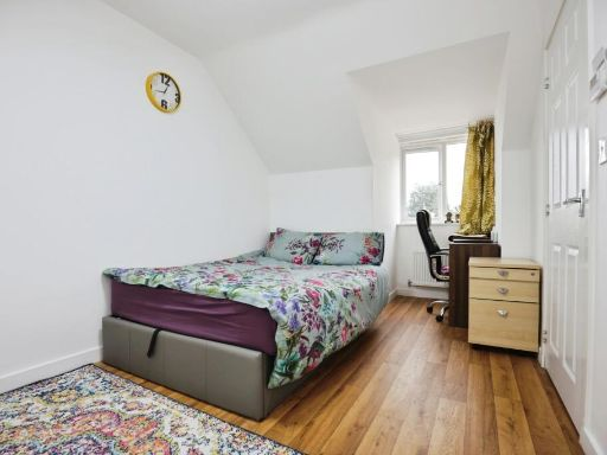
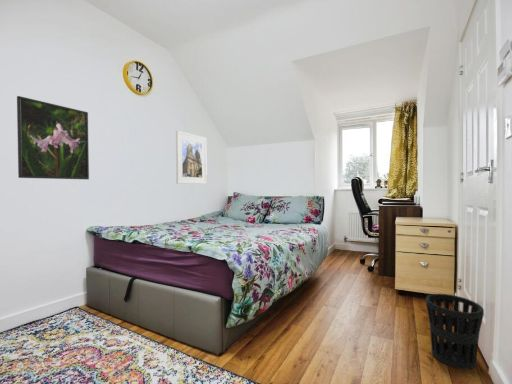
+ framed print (56, 141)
+ wastebasket (452, 330)
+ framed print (192, 159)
